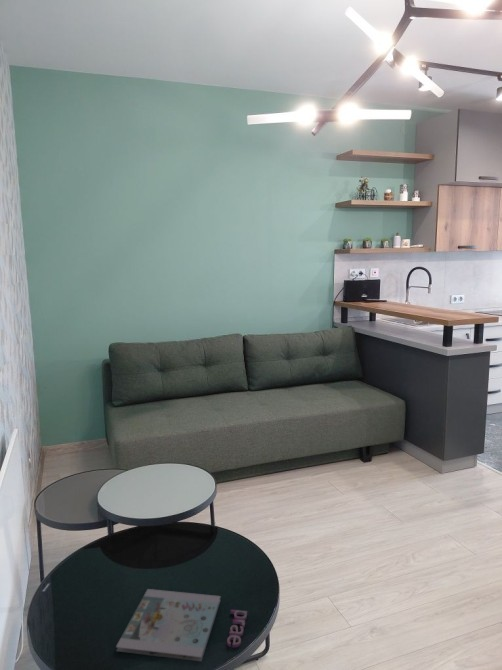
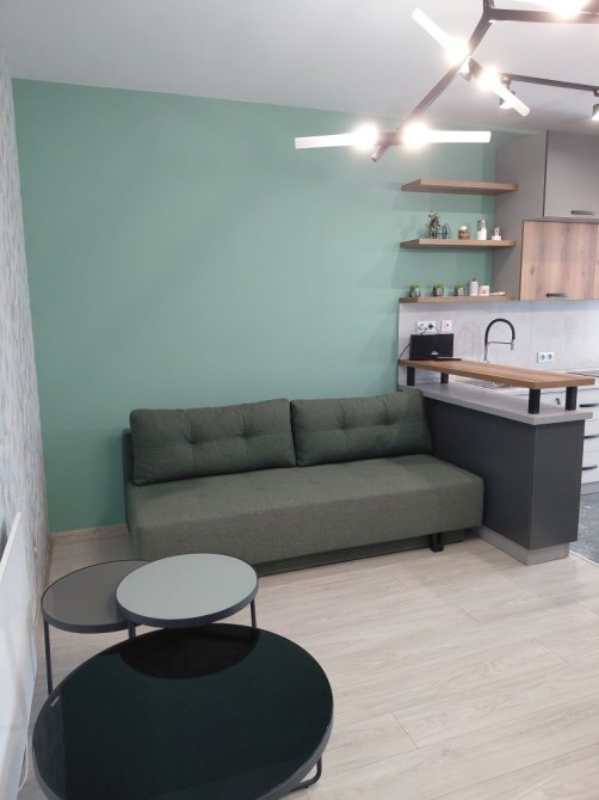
- magazine (187, 623)
